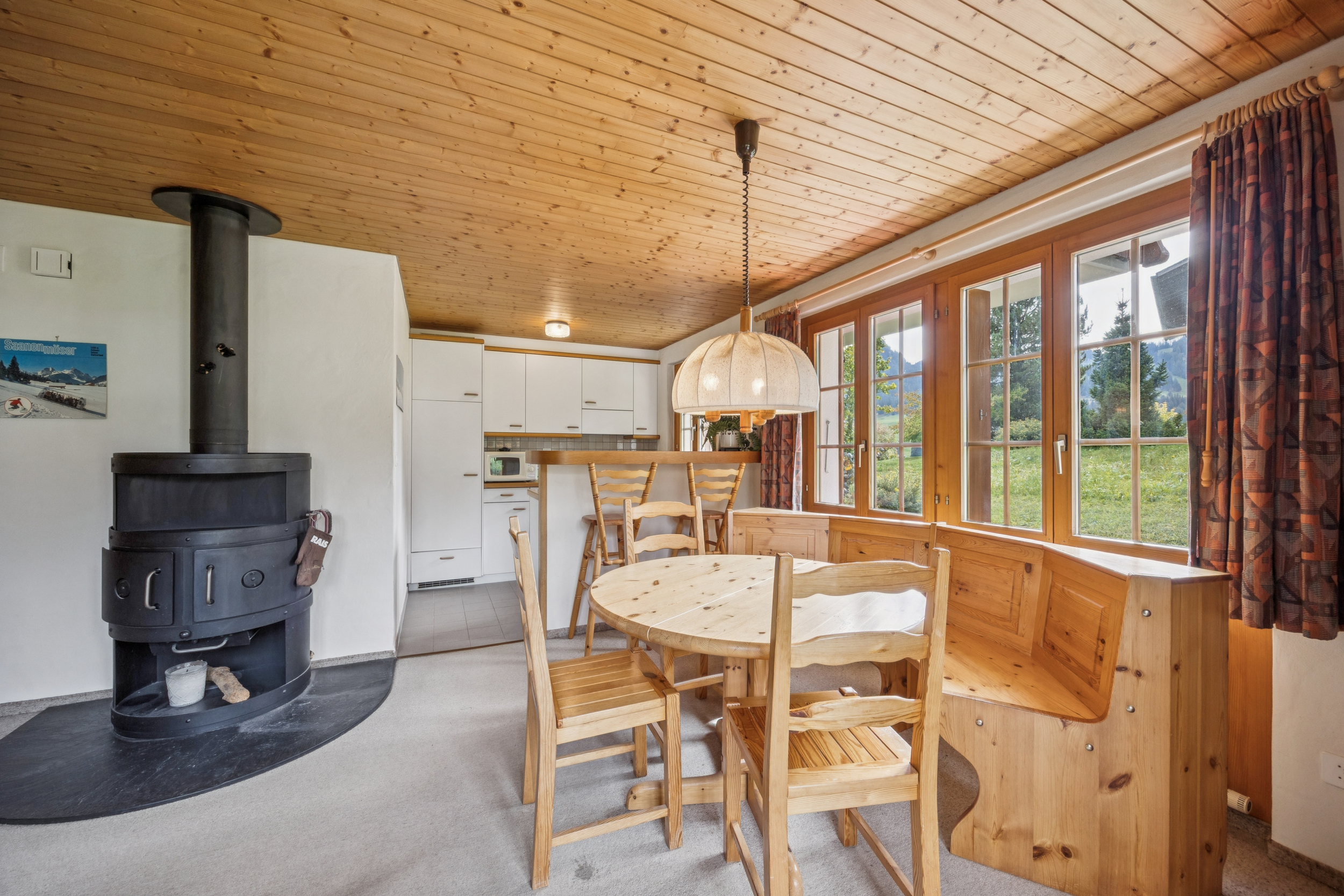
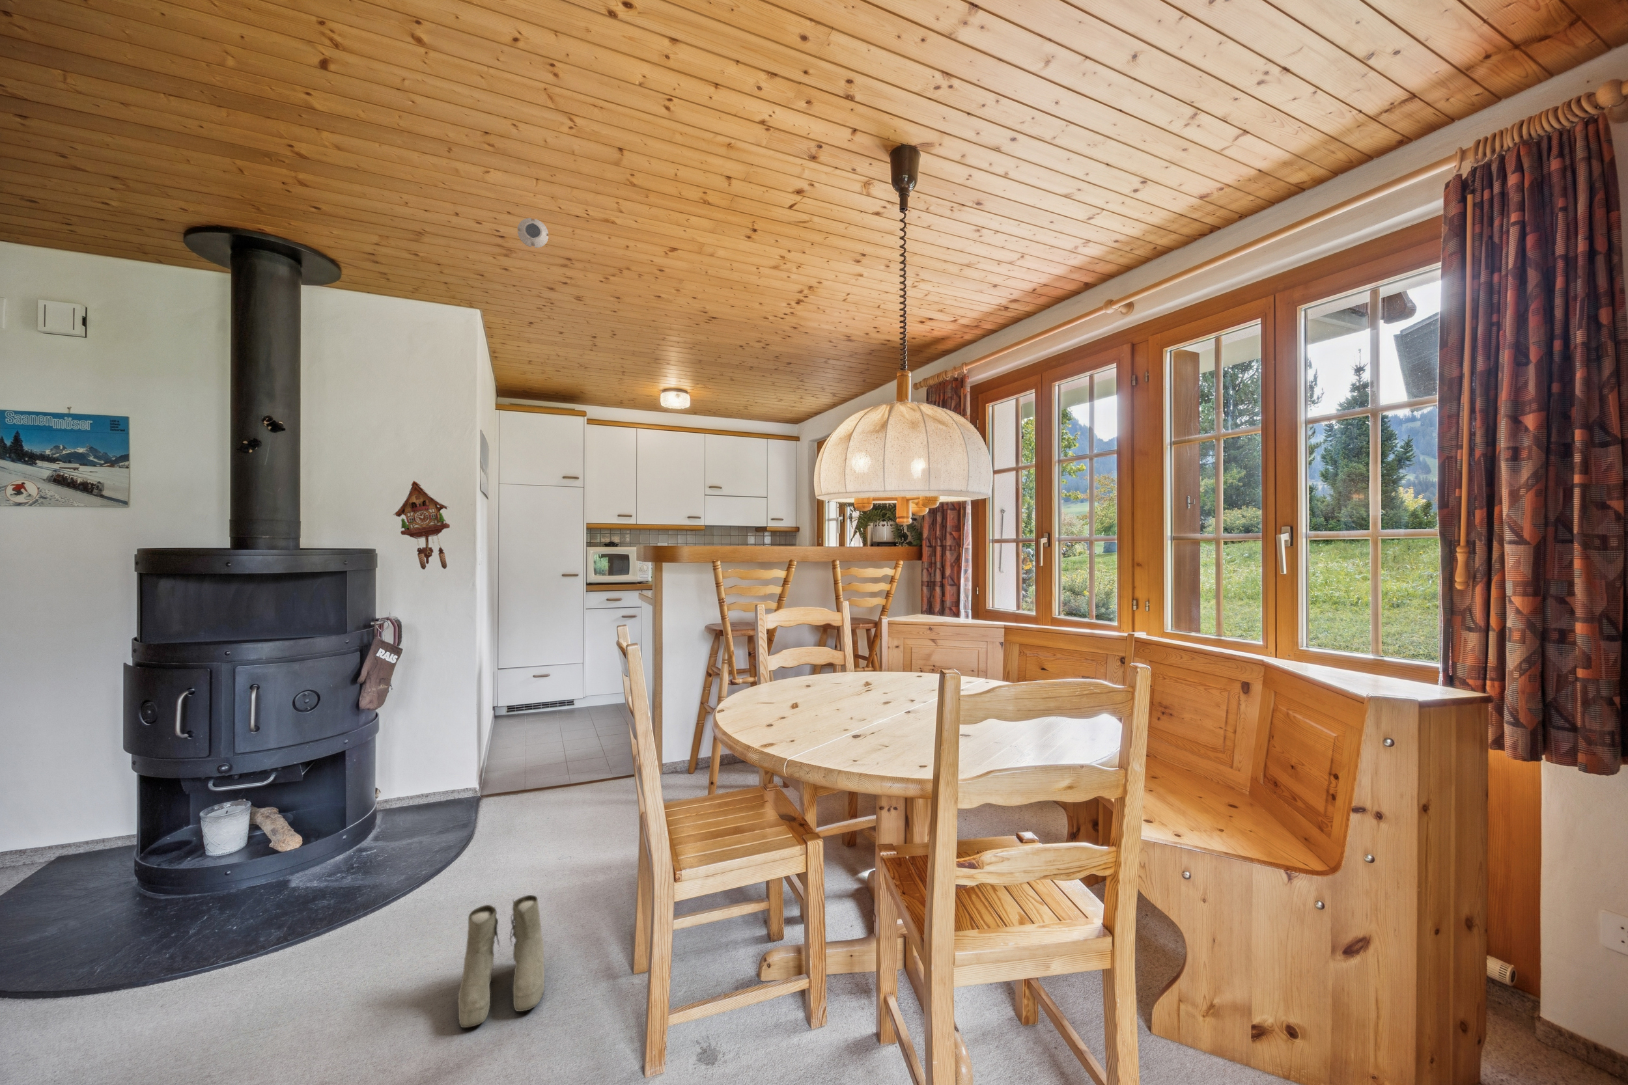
+ cuckoo clock (422, 526)
+ smoke detector (533, 231)
+ boots (499, 947)
